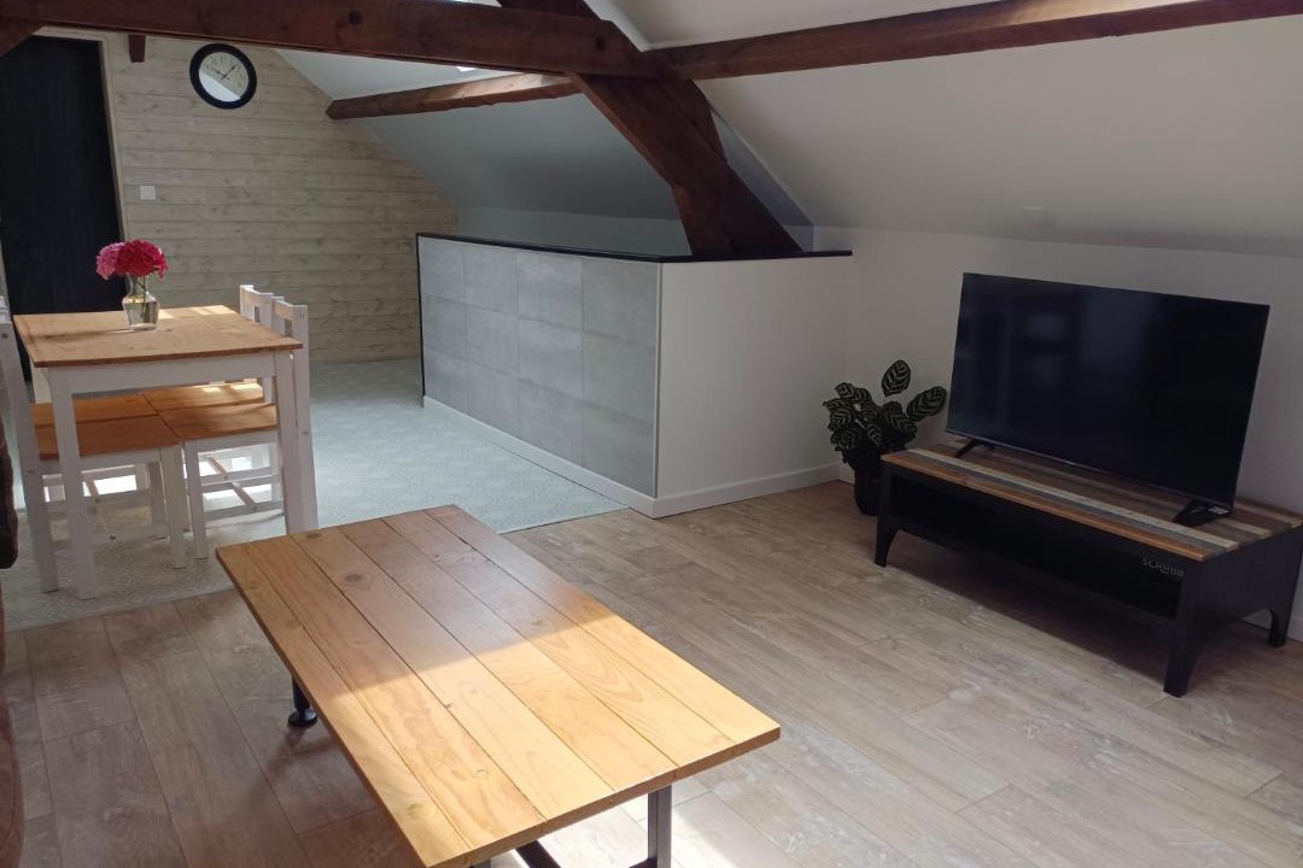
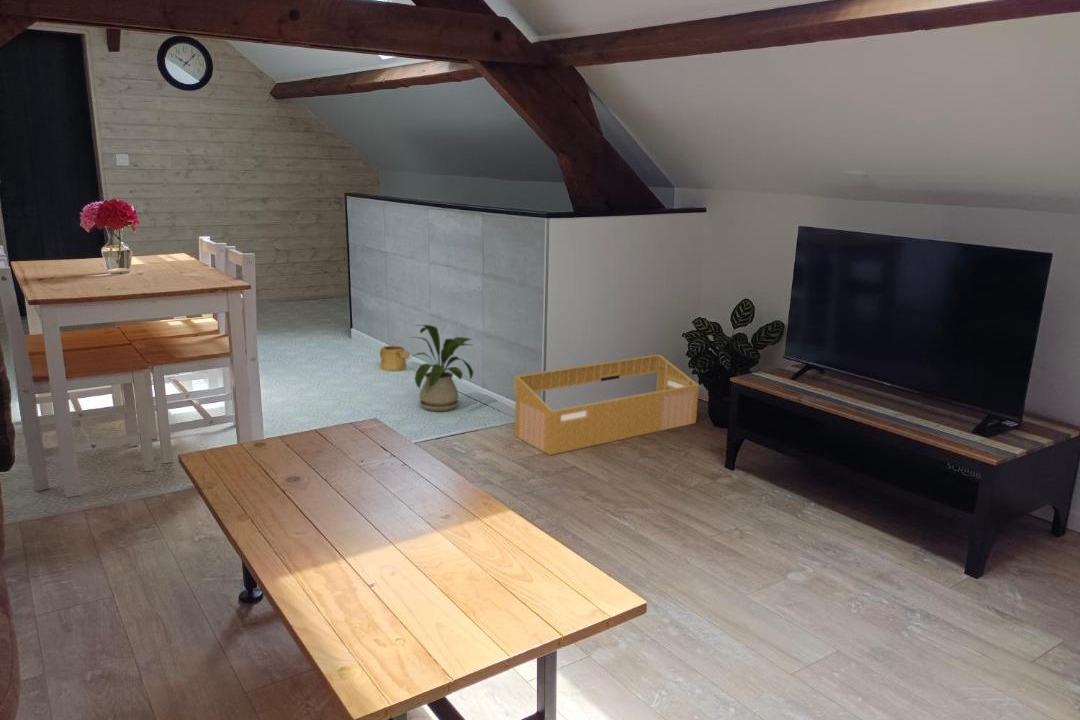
+ basket (609, 400)
+ watering can (393, 358)
+ house plant (447, 363)
